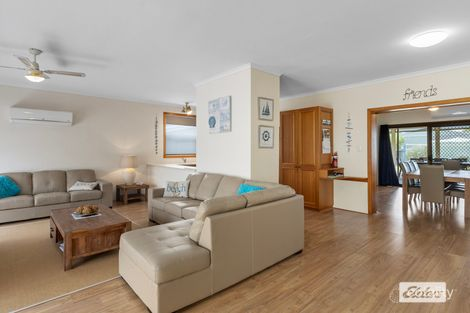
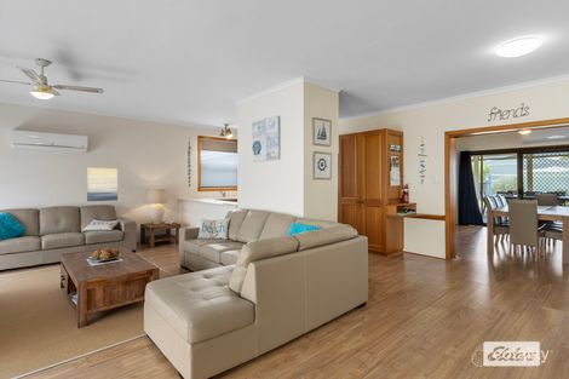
+ wall art (102, 184)
